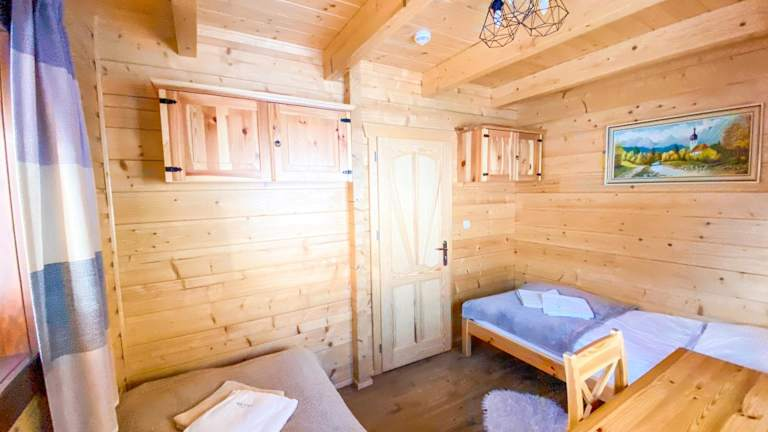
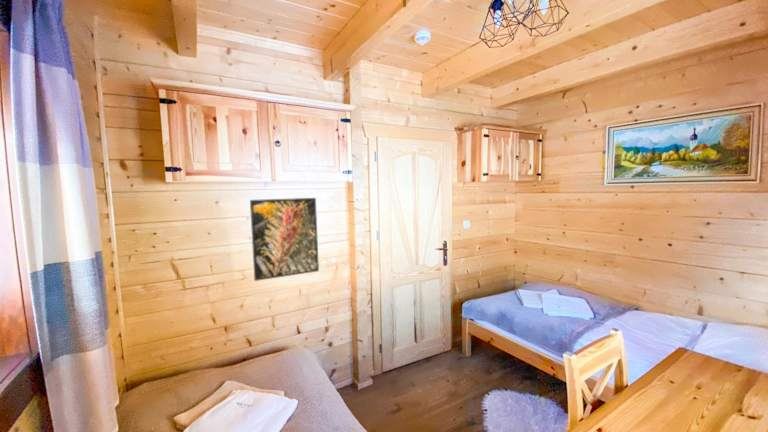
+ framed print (286, 237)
